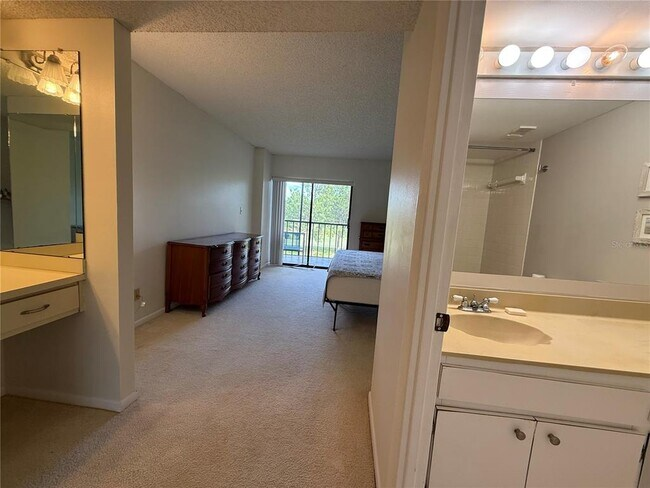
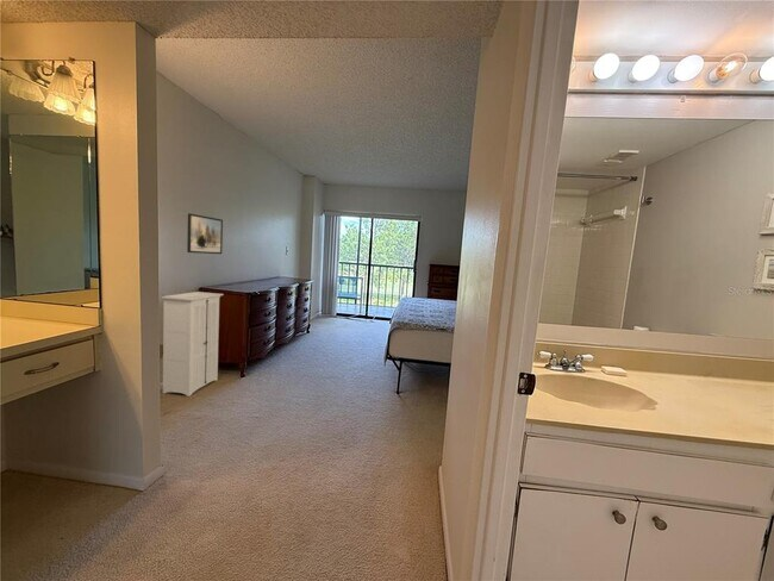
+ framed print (206, 235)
+ storage cabinet (193, 339)
